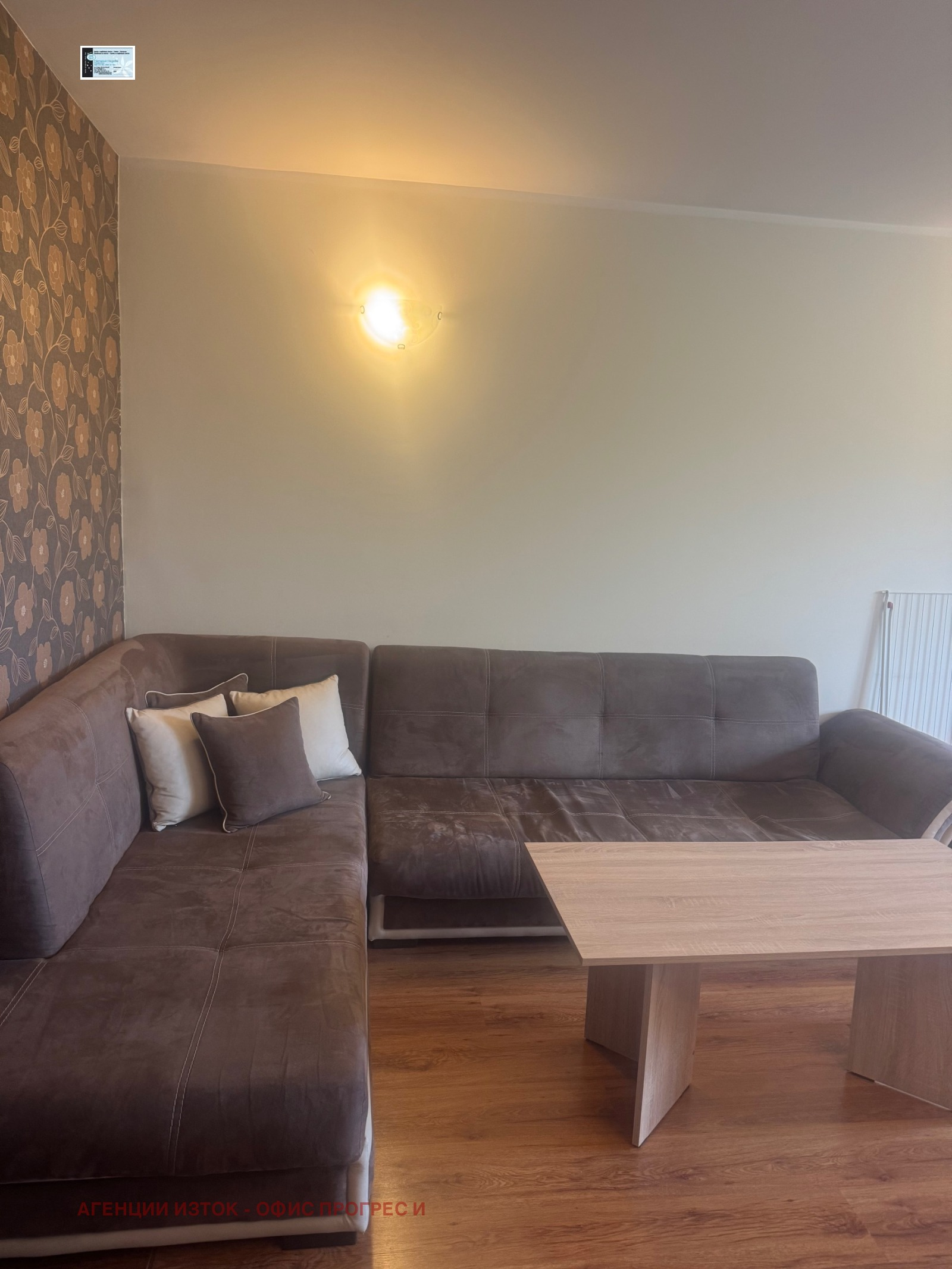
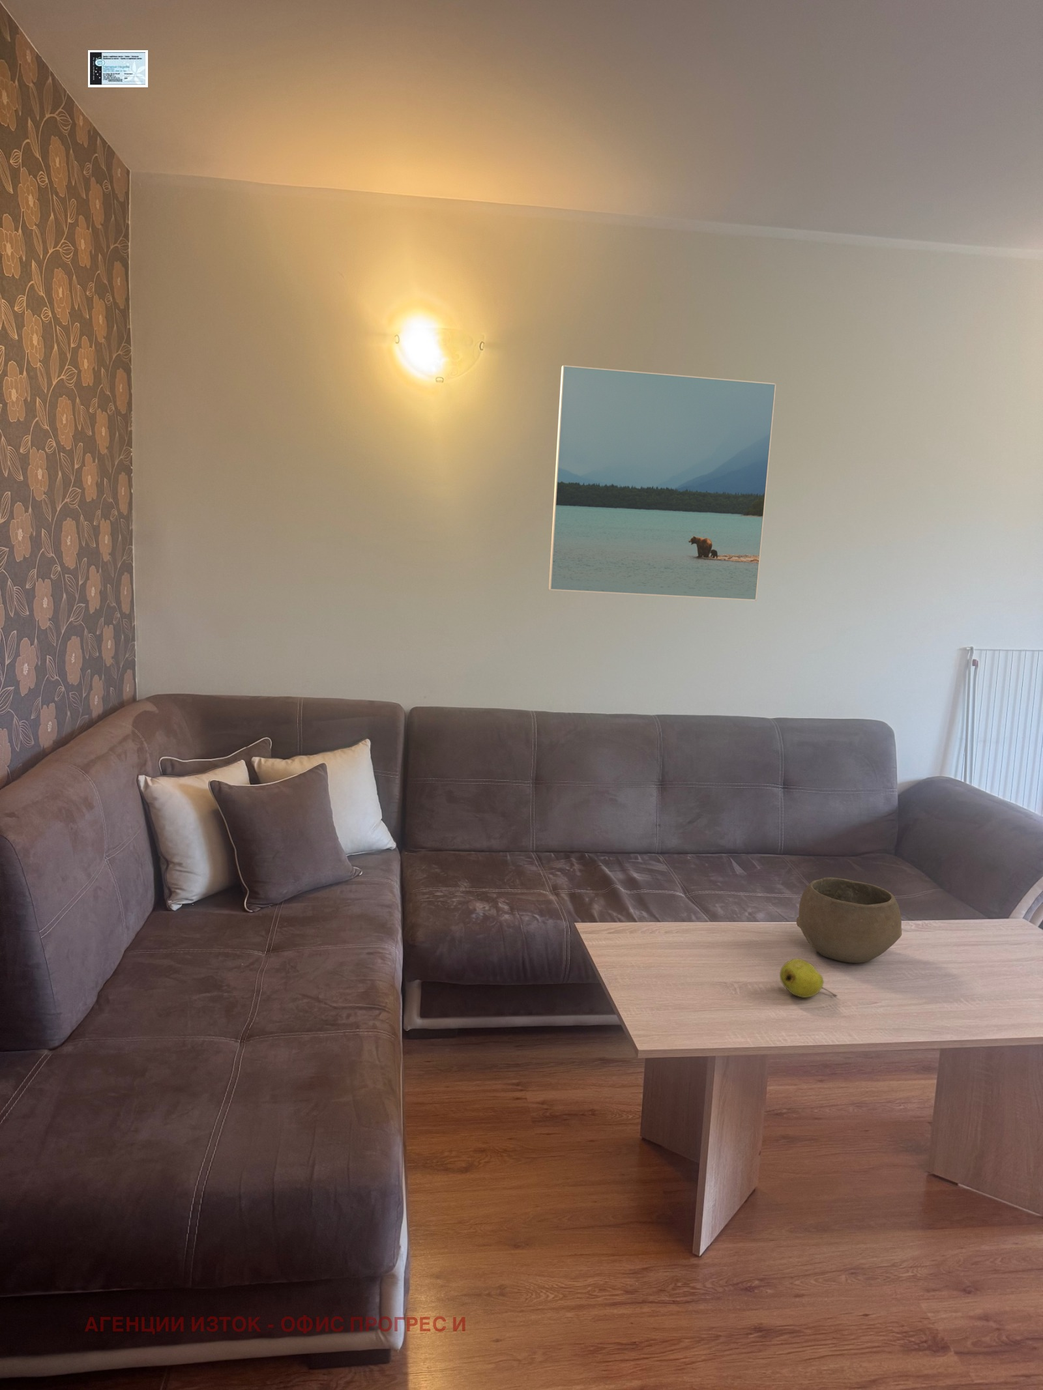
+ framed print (662, 486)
+ fruit (807, 977)
+ bowl (848, 921)
